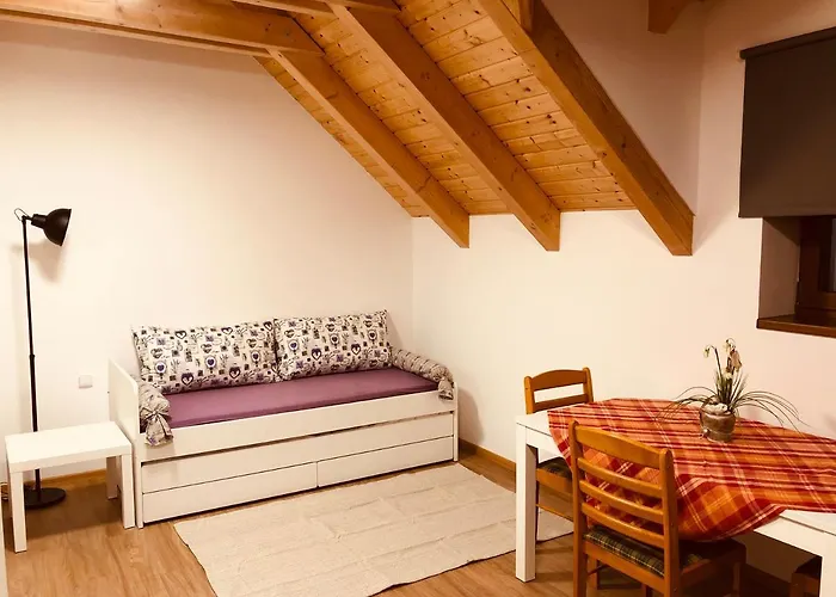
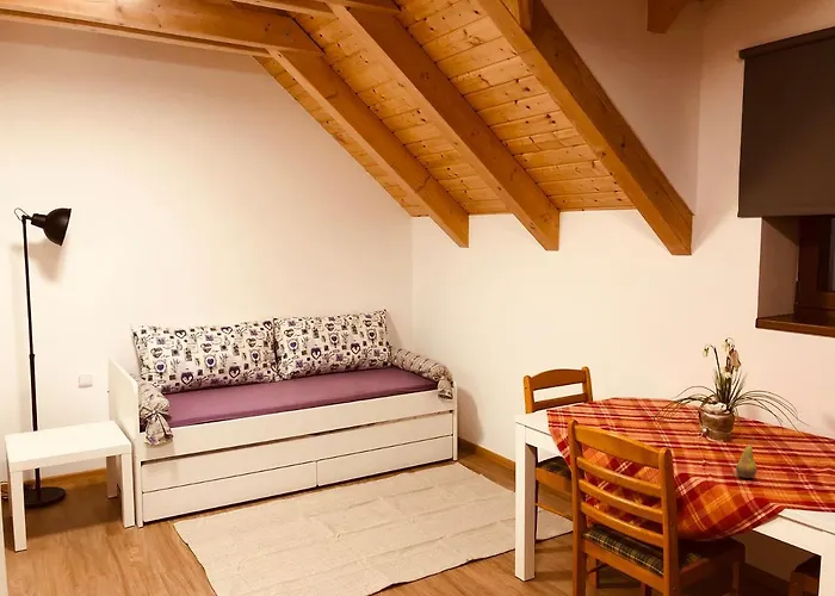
+ fruit (747, 458)
